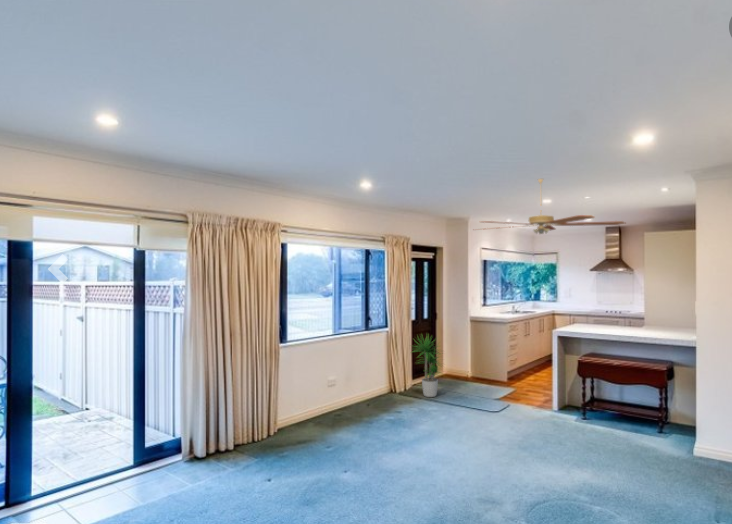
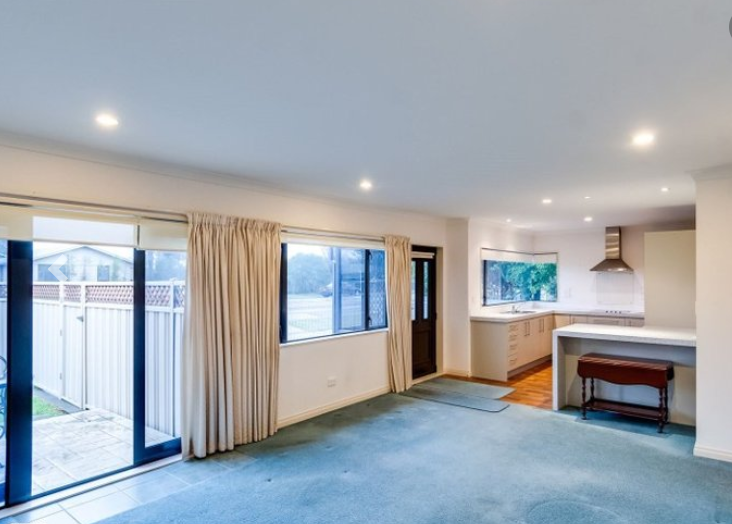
- ceiling fan (540, 203)
- potted plant (428, 363)
